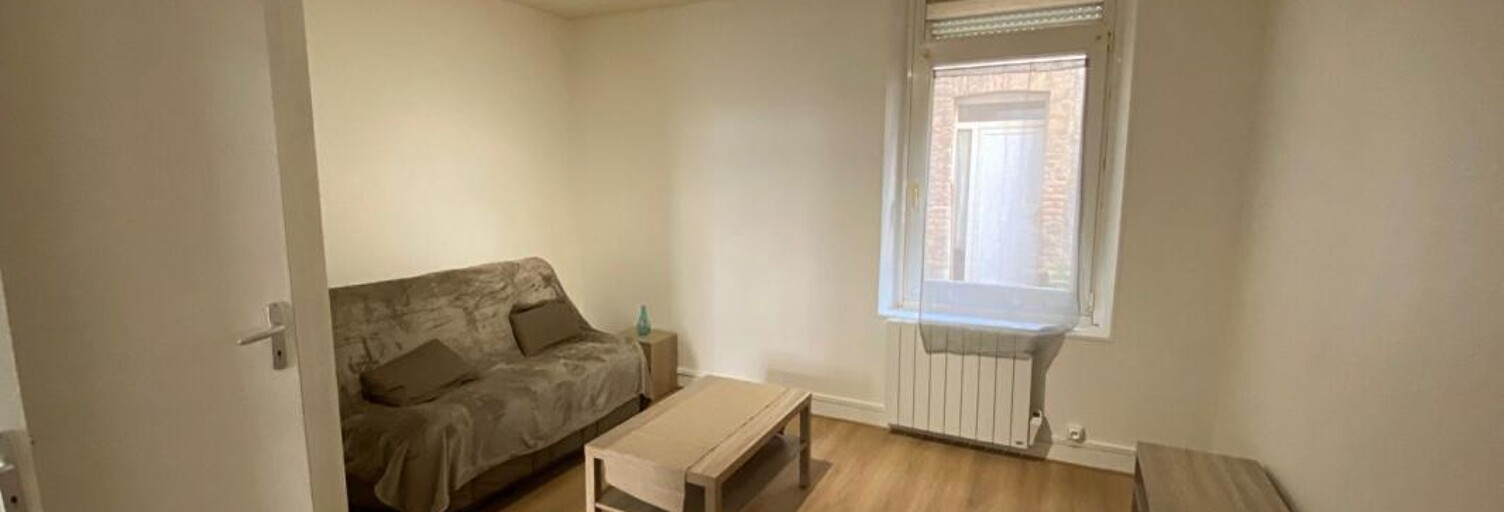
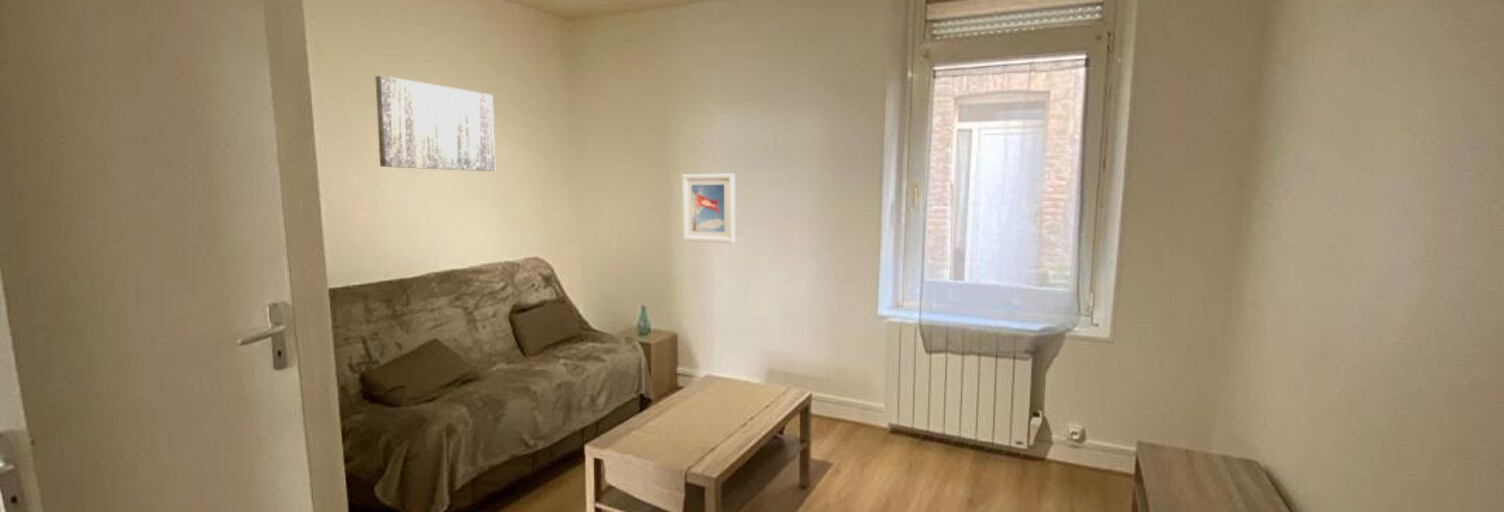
+ wall art (441, 127)
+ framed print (708, 208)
